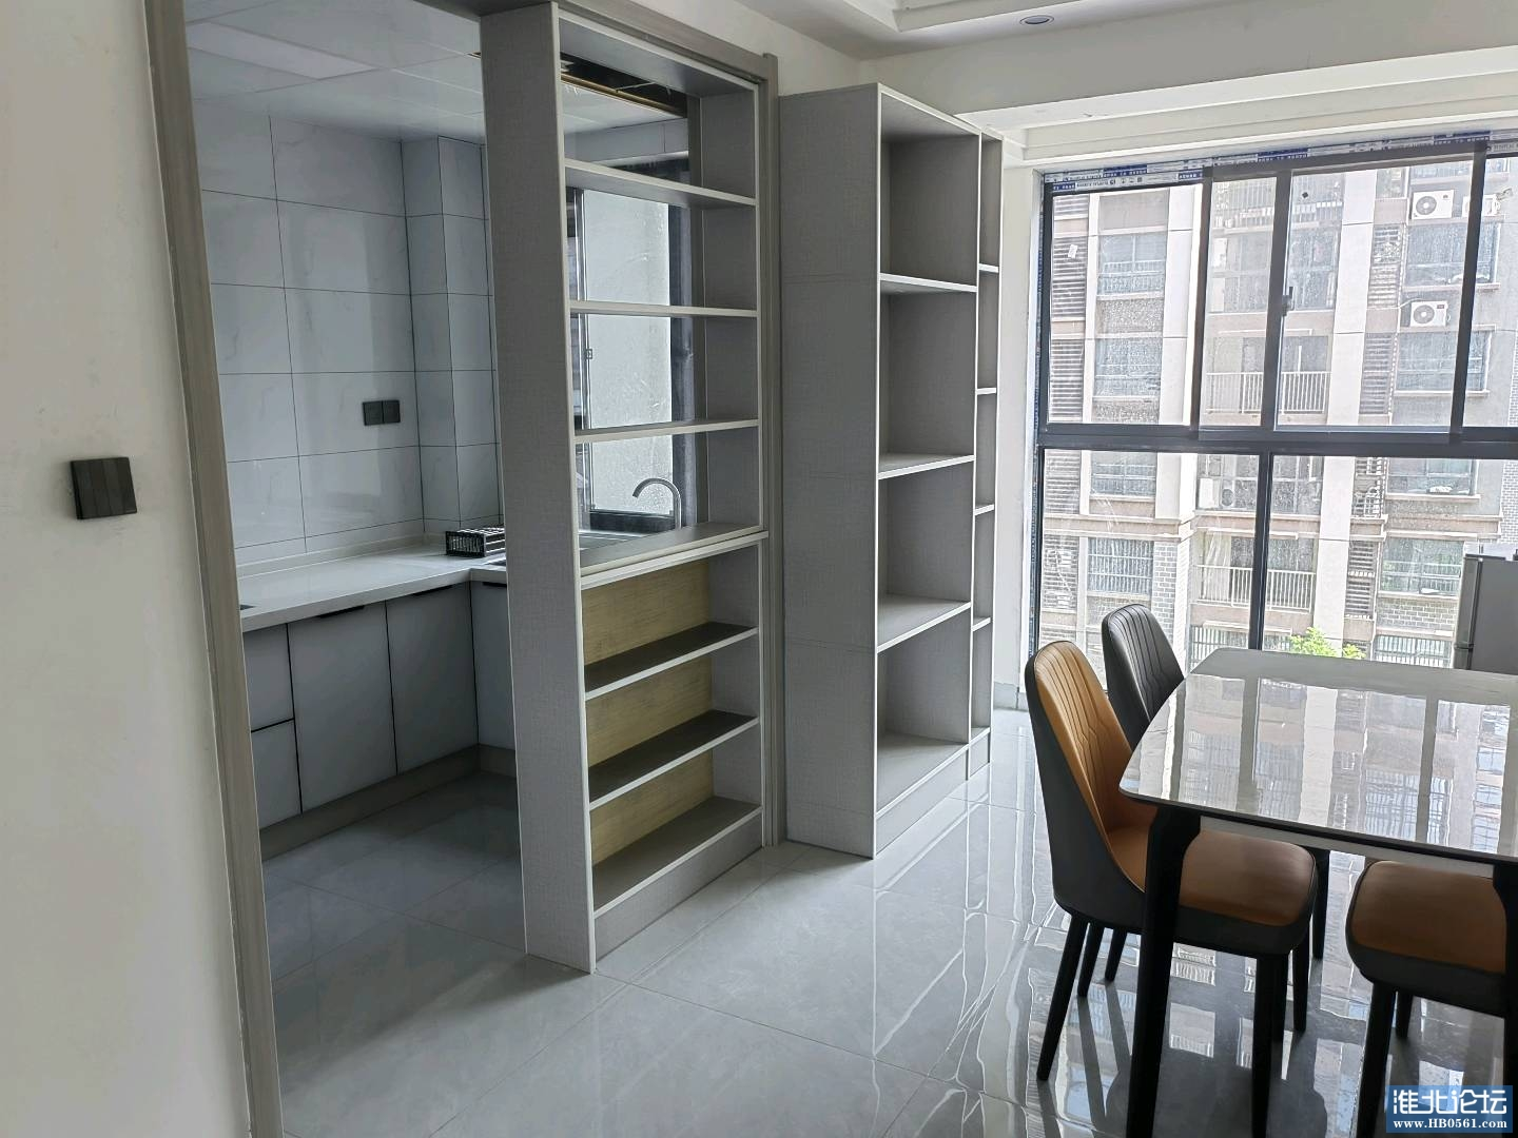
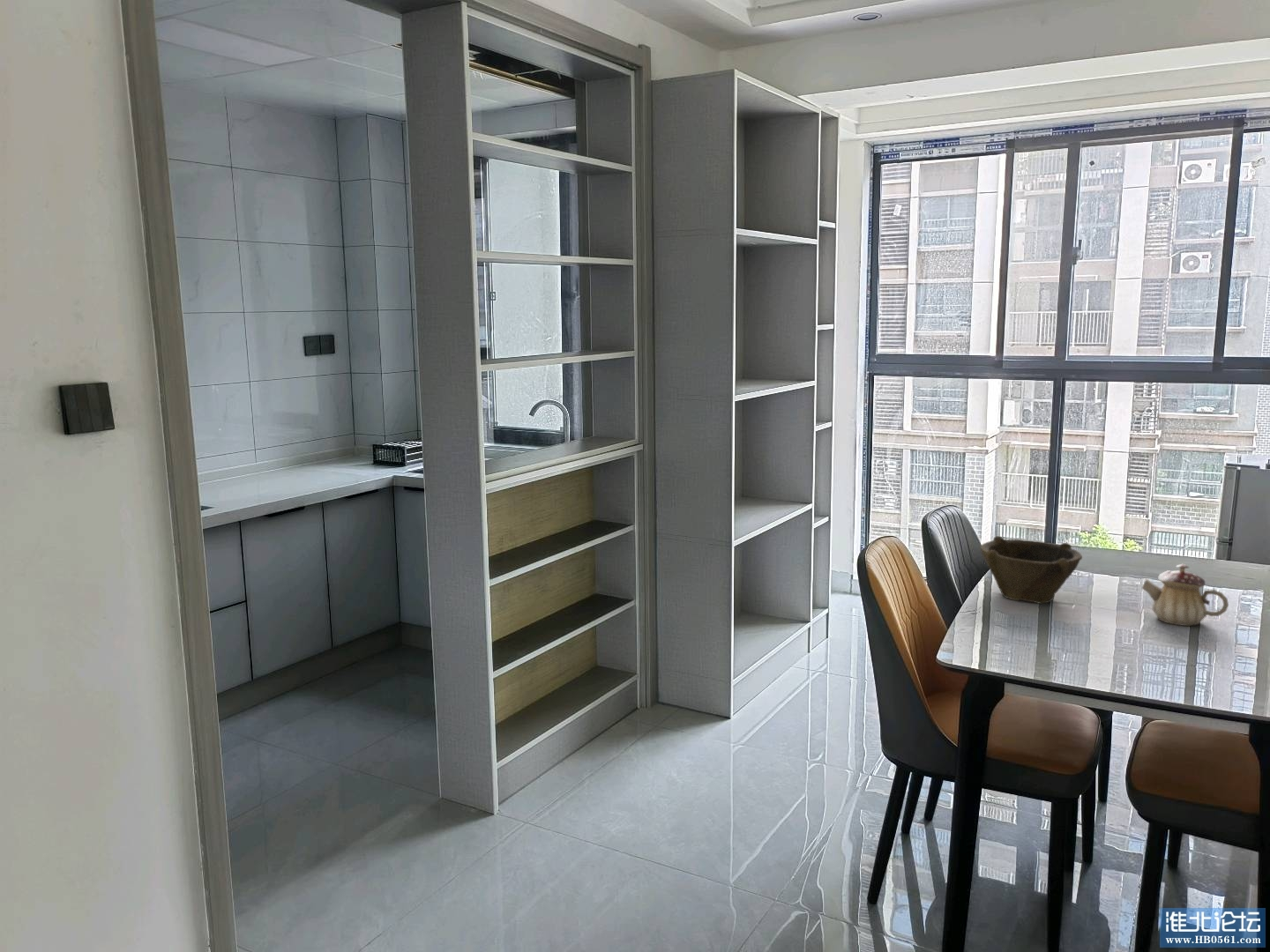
+ bowl (1029, 571)
+ teapot (1184, 592)
